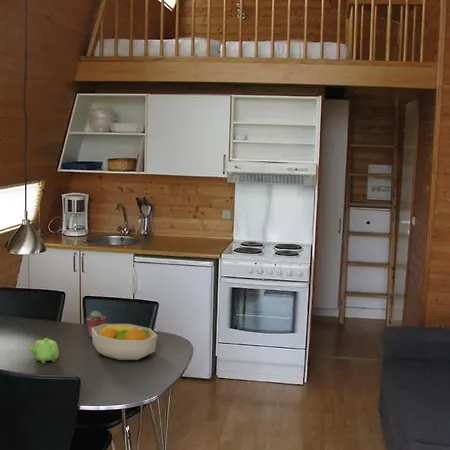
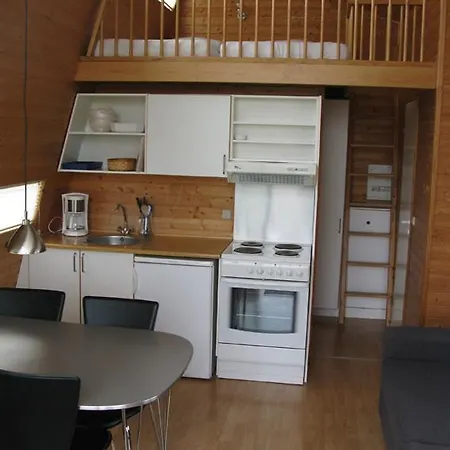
- teapot (41, 349)
- fruit bowl (123, 337)
- potted succulent (95, 322)
